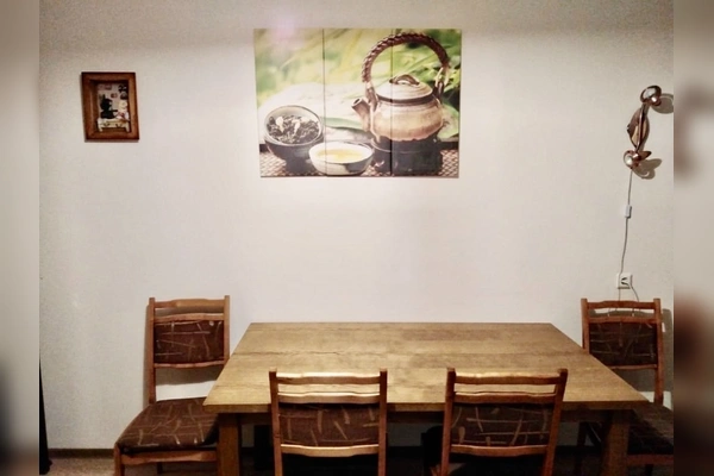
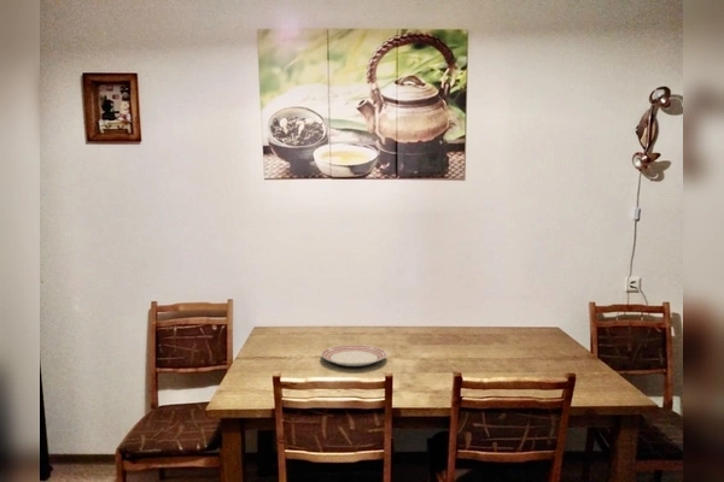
+ dinner plate (354, 355)
